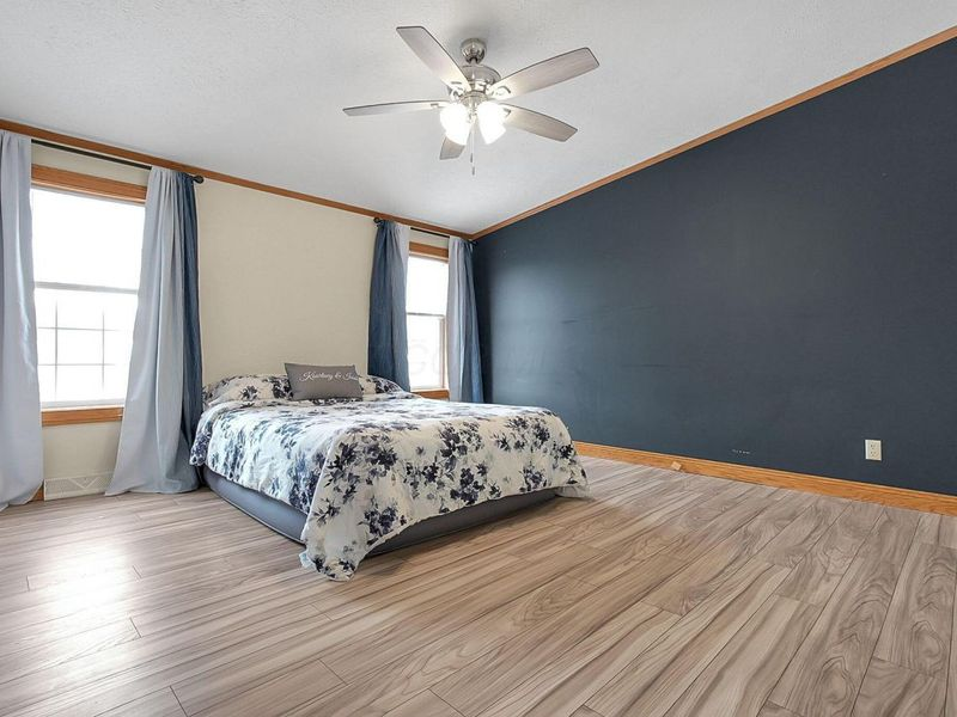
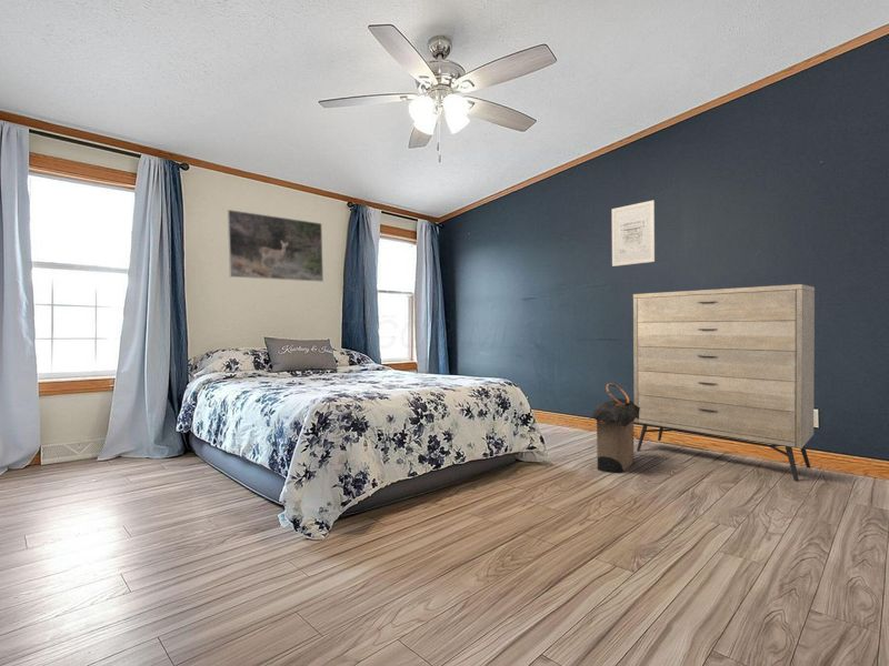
+ laundry hamper (617, 425)
+ wall art (632, 234)
+ dresser (717, 375)
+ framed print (278, 248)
